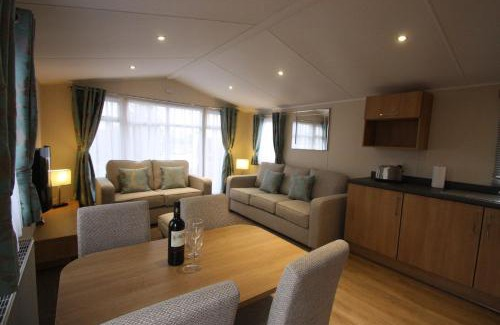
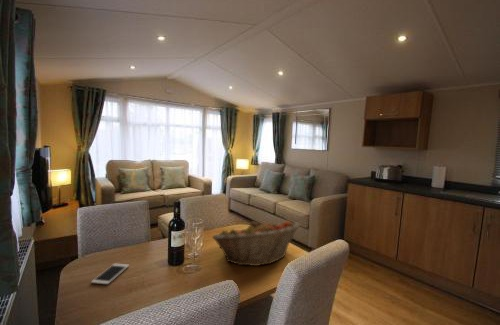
+ fruit basket (257, 237)
+ cell phone (111, 273)
